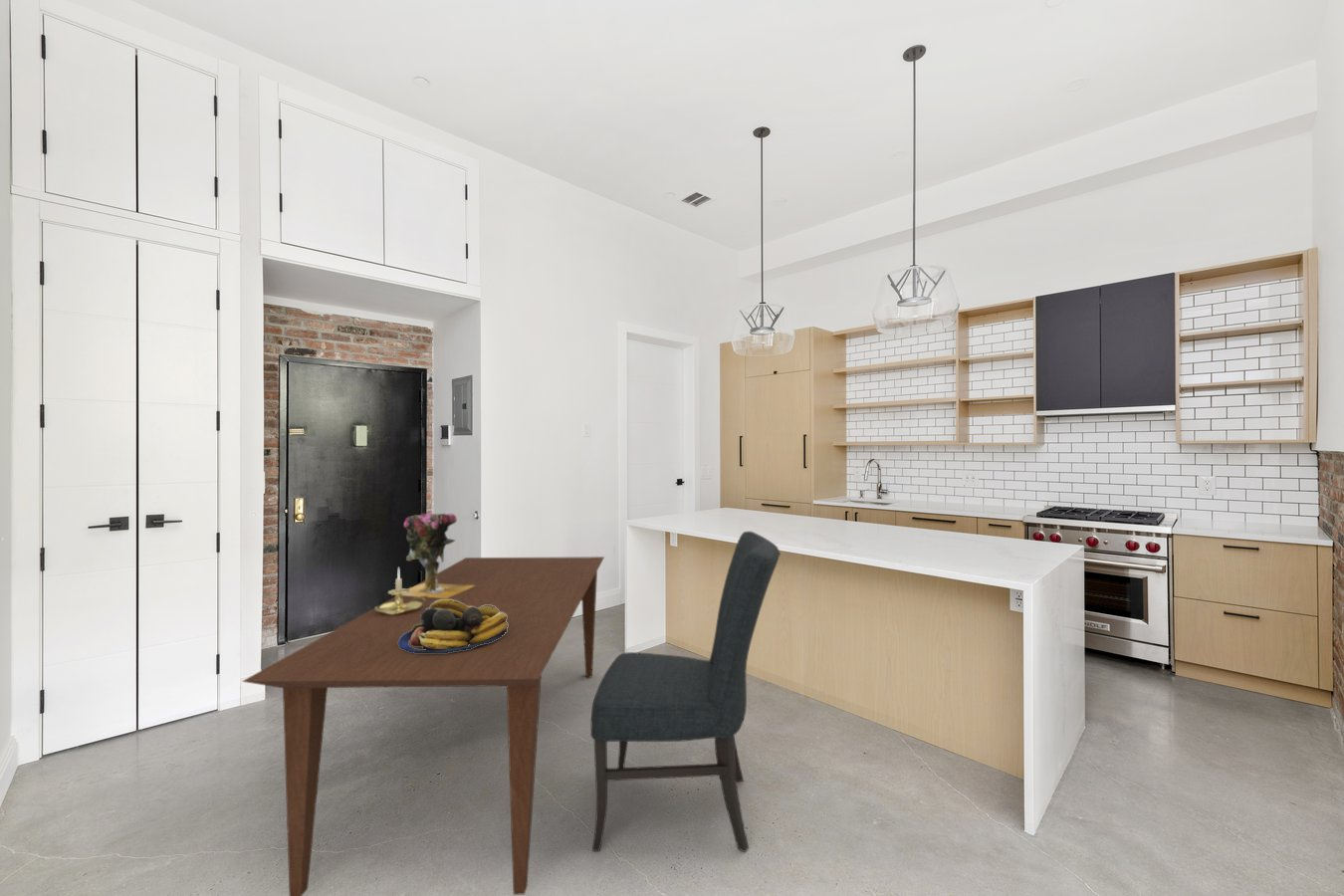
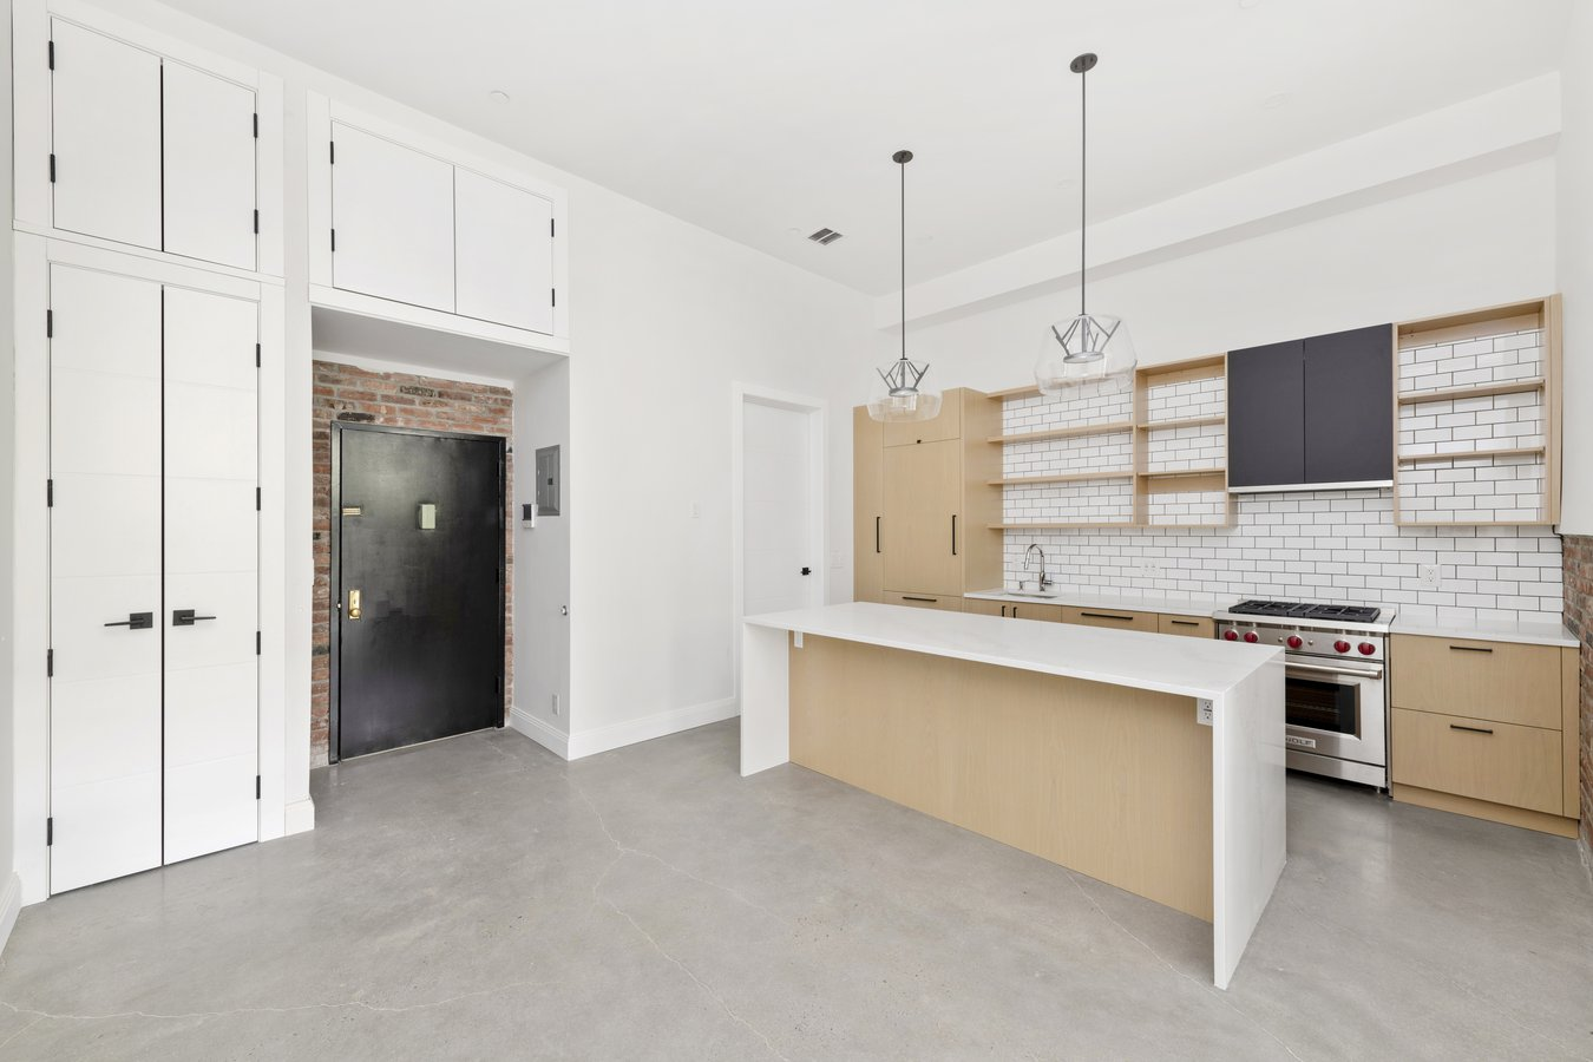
- candle holder (402, 588)
- fruit bowl (453, 617)
- chair (689, 673)
- vase (434, 552)
- dining table (489, 674)
